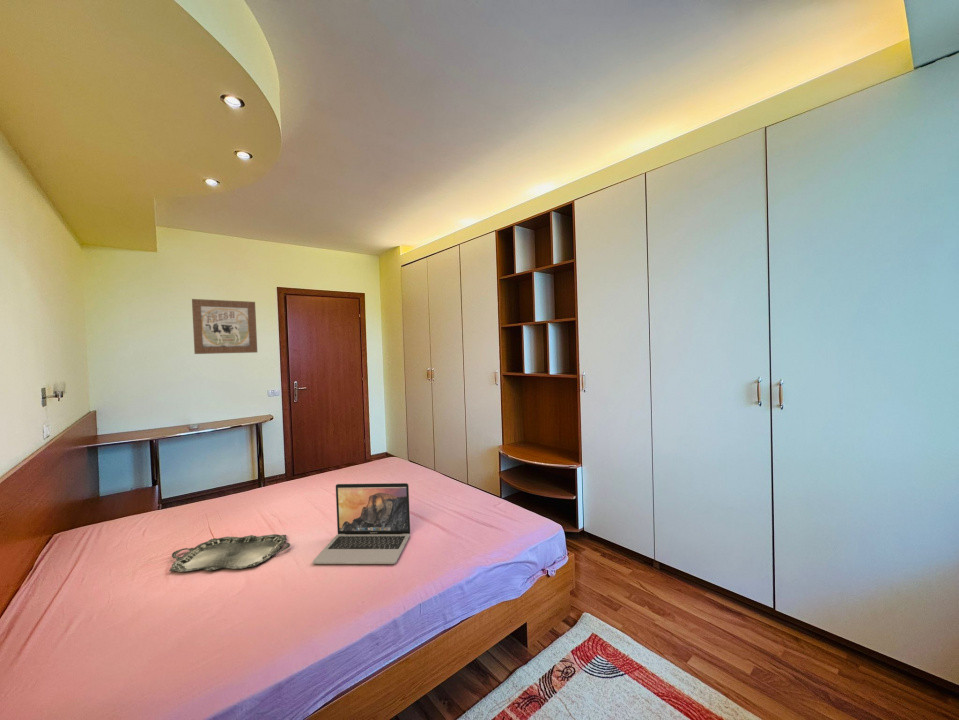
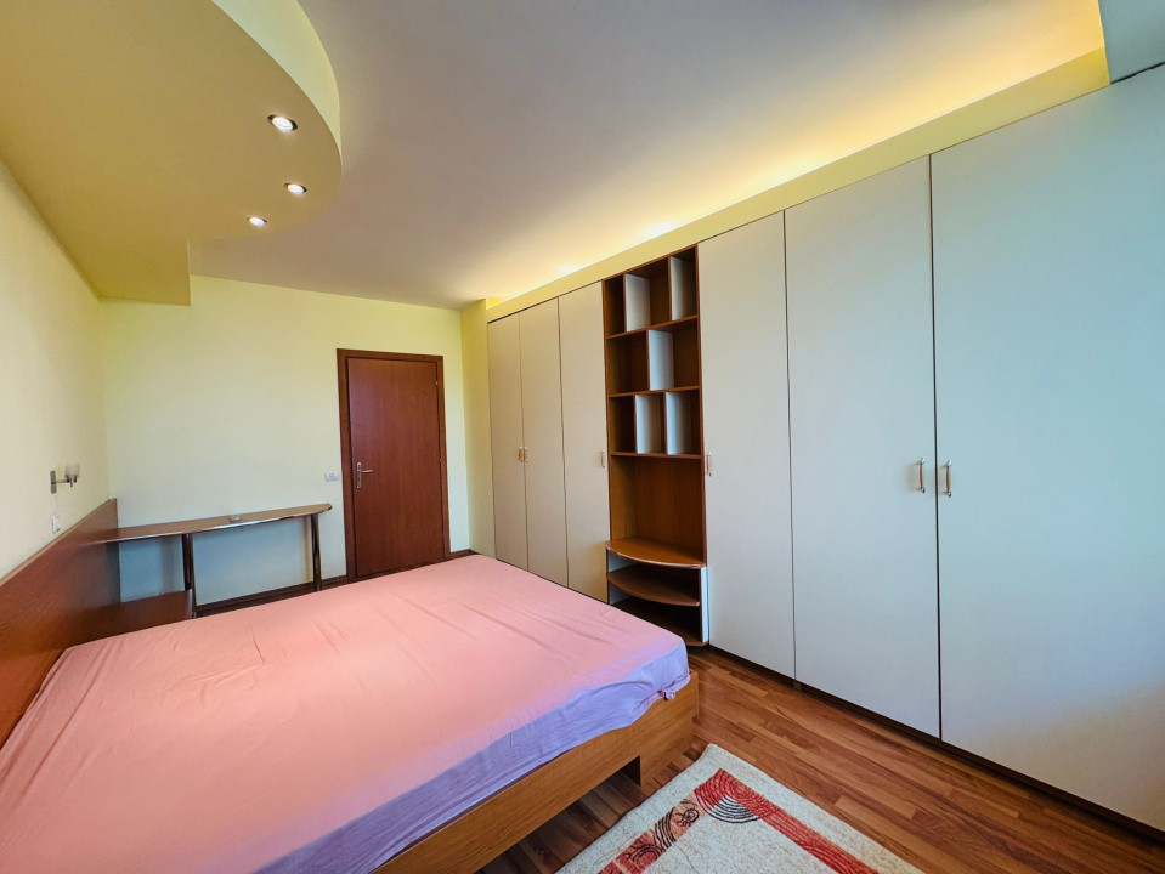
- serving tray (232, 551)
- laptop (363, 521)
- wall art (225, 326)
